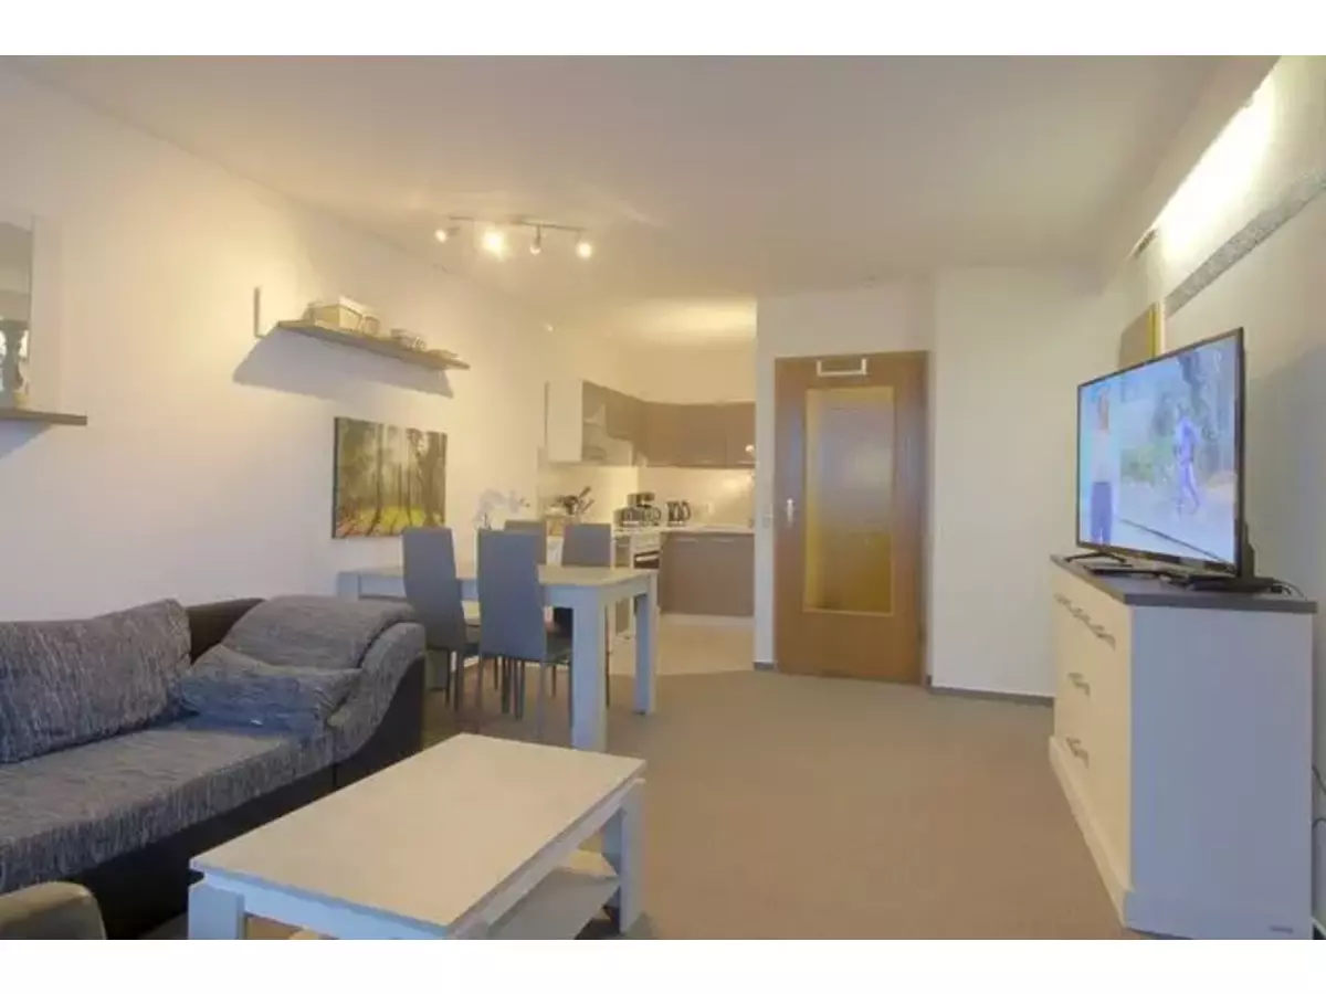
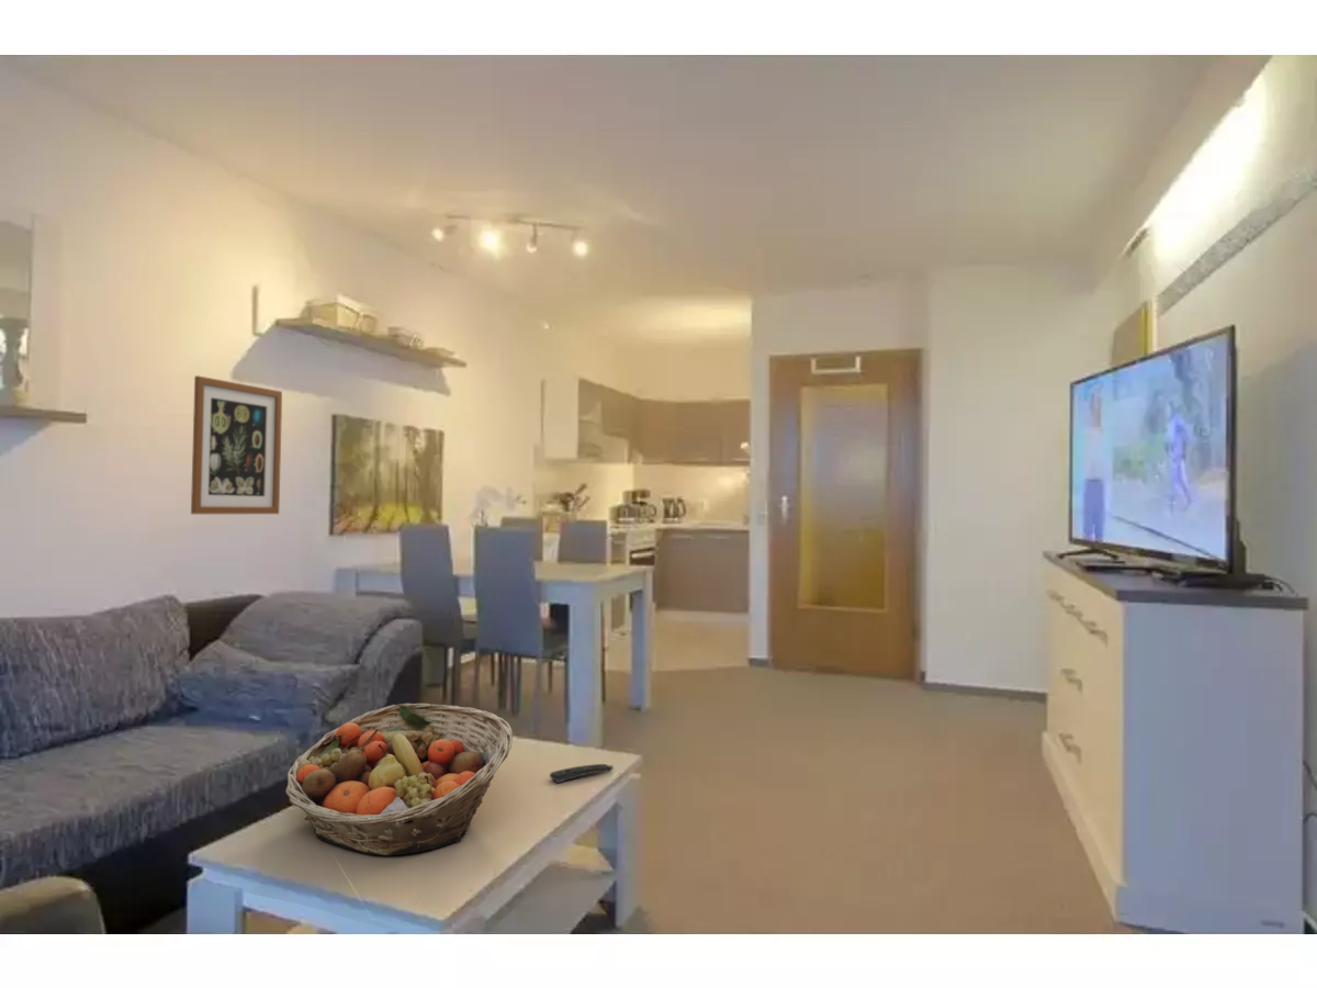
+ fruit basket (401, 773)
+ remote control (583, 771)
+ wall art (239, 449)
